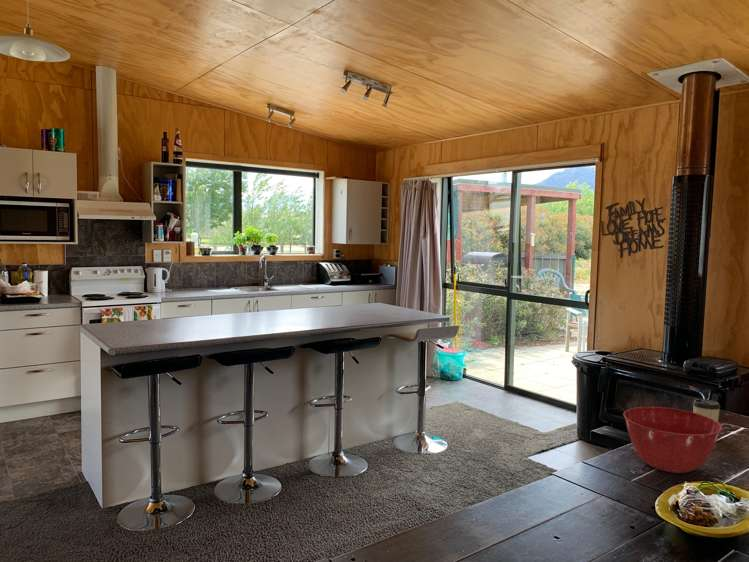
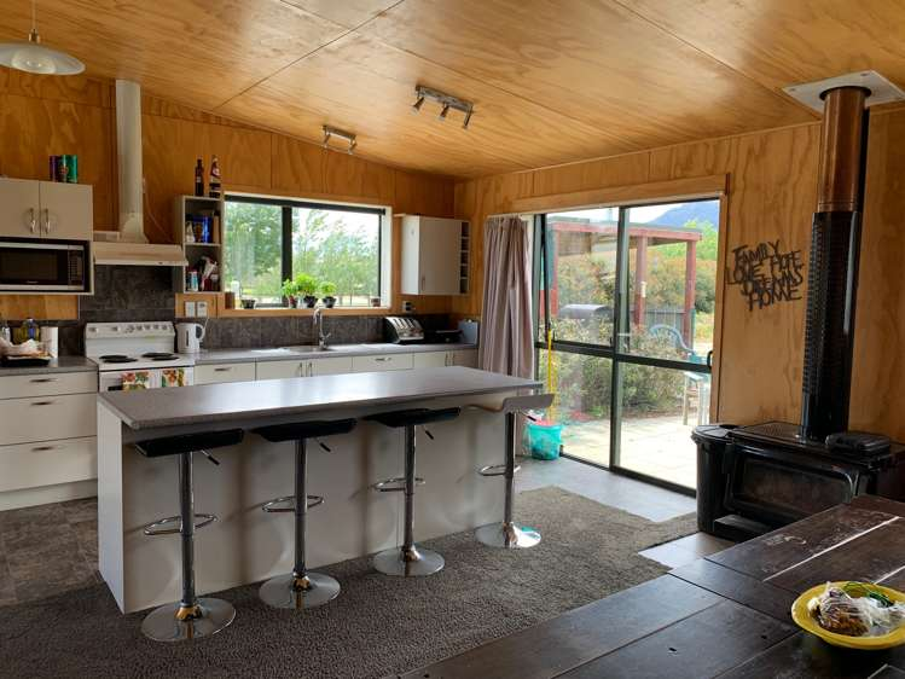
- mixing bowl (669, 442)
- cup (706, 416)
